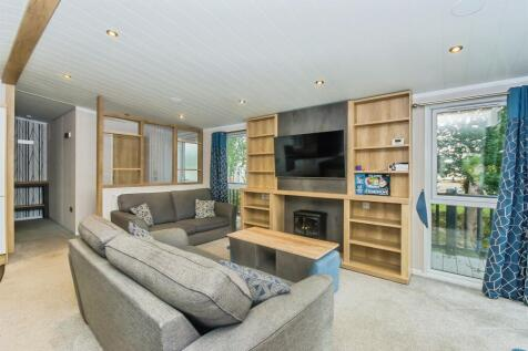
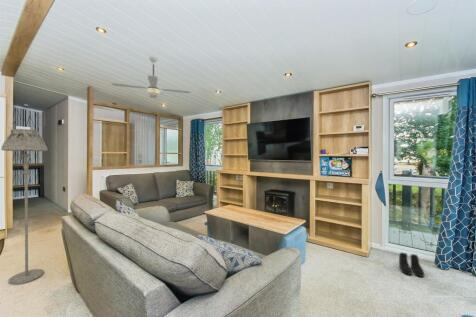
+ floor lamp (26, 203)
+ boots (411, 263)
+ ceiling fan (153, 76)
